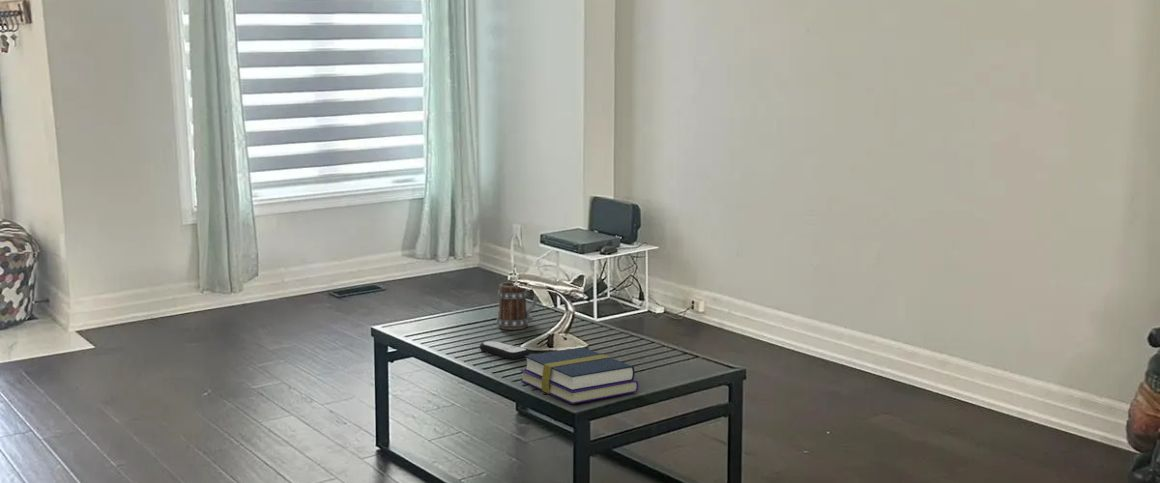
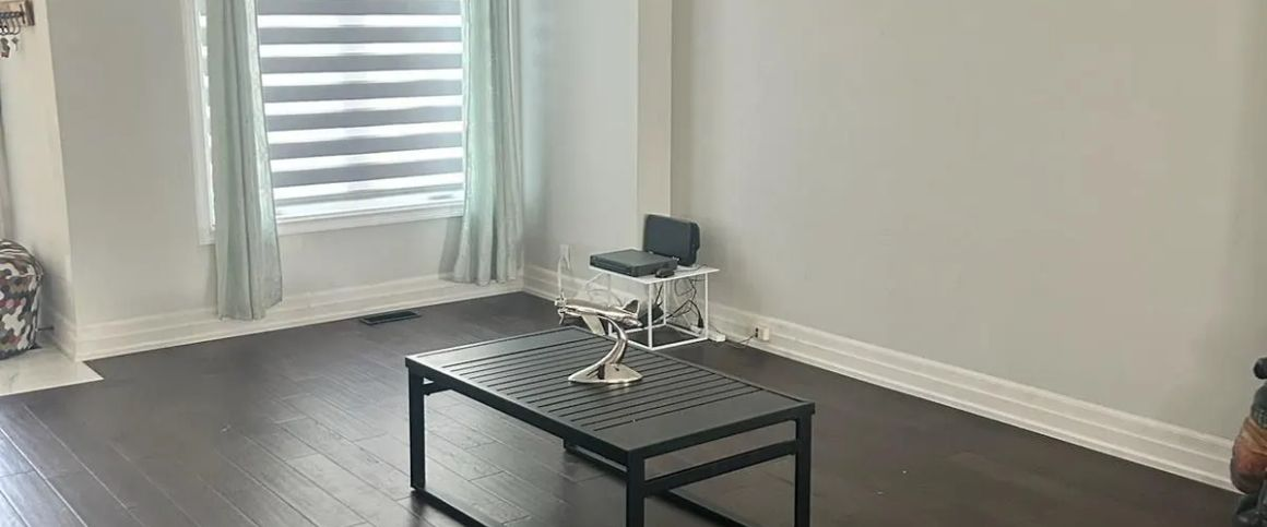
- remote control (503, 349)
- mug (518, 304)
- book (578, 373)
